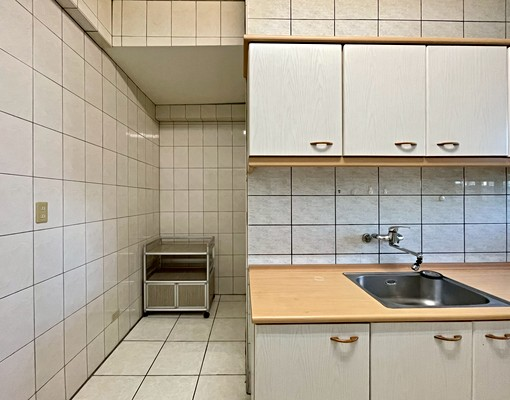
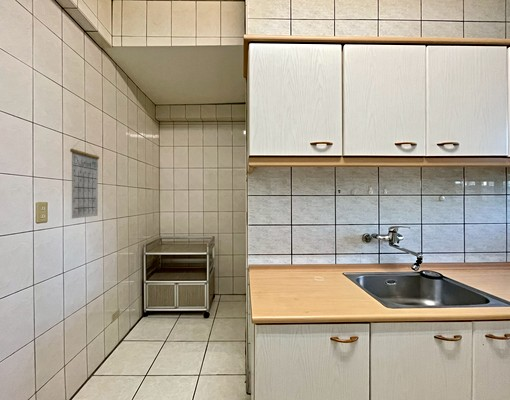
+ calendar (85, 177)
